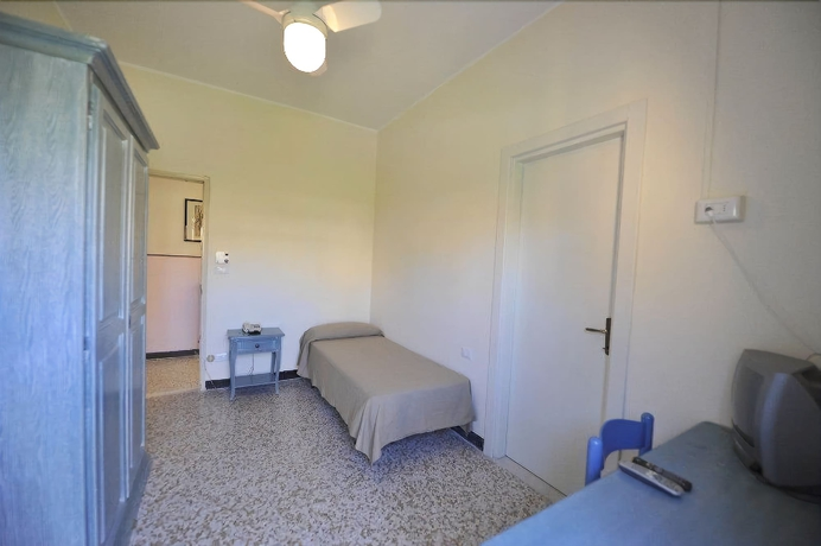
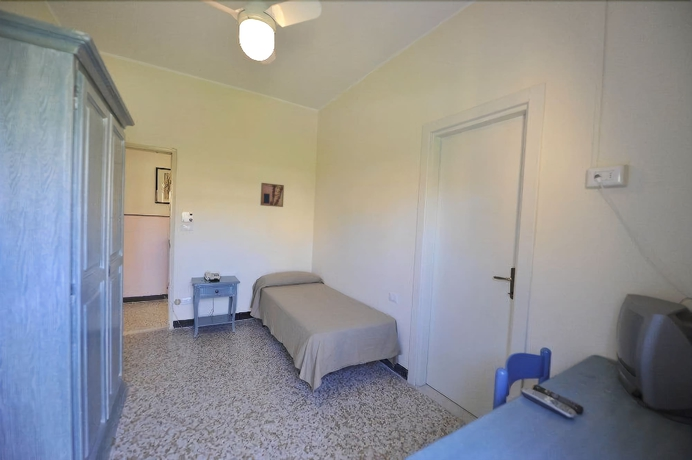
+ wall art (272, 195)
